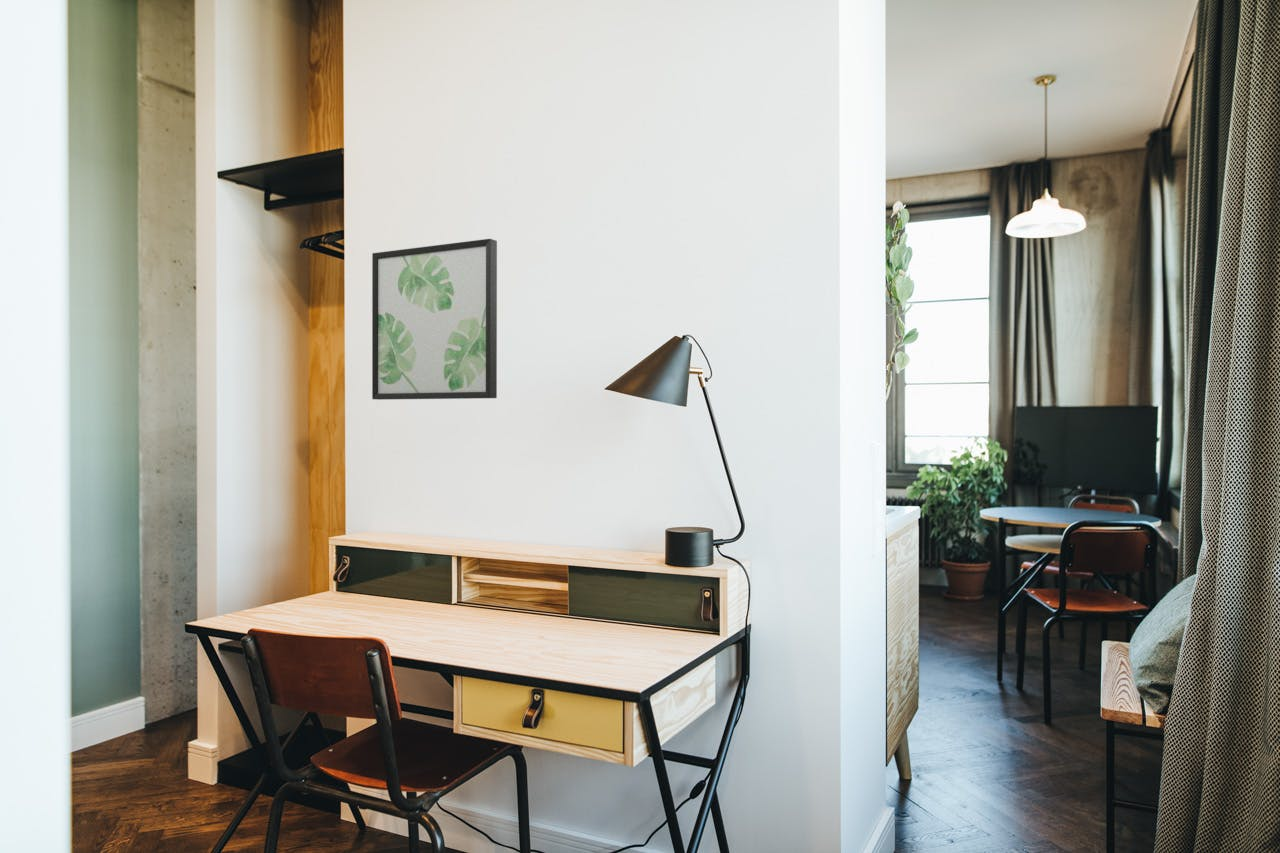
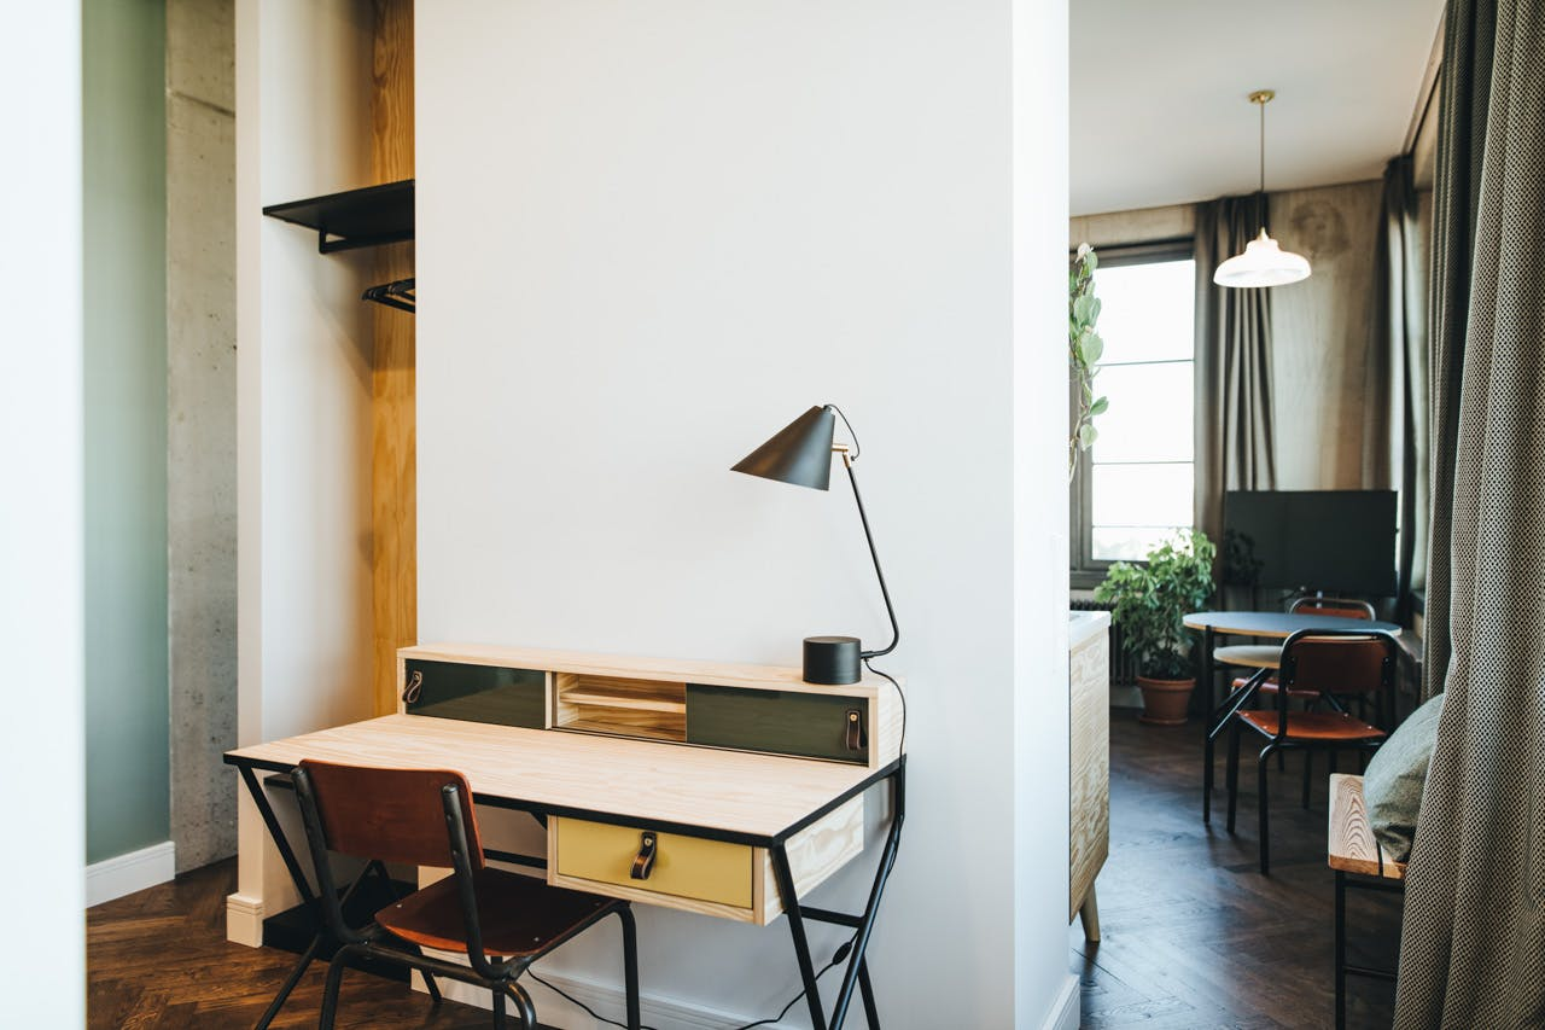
- wall art (432, 323)
